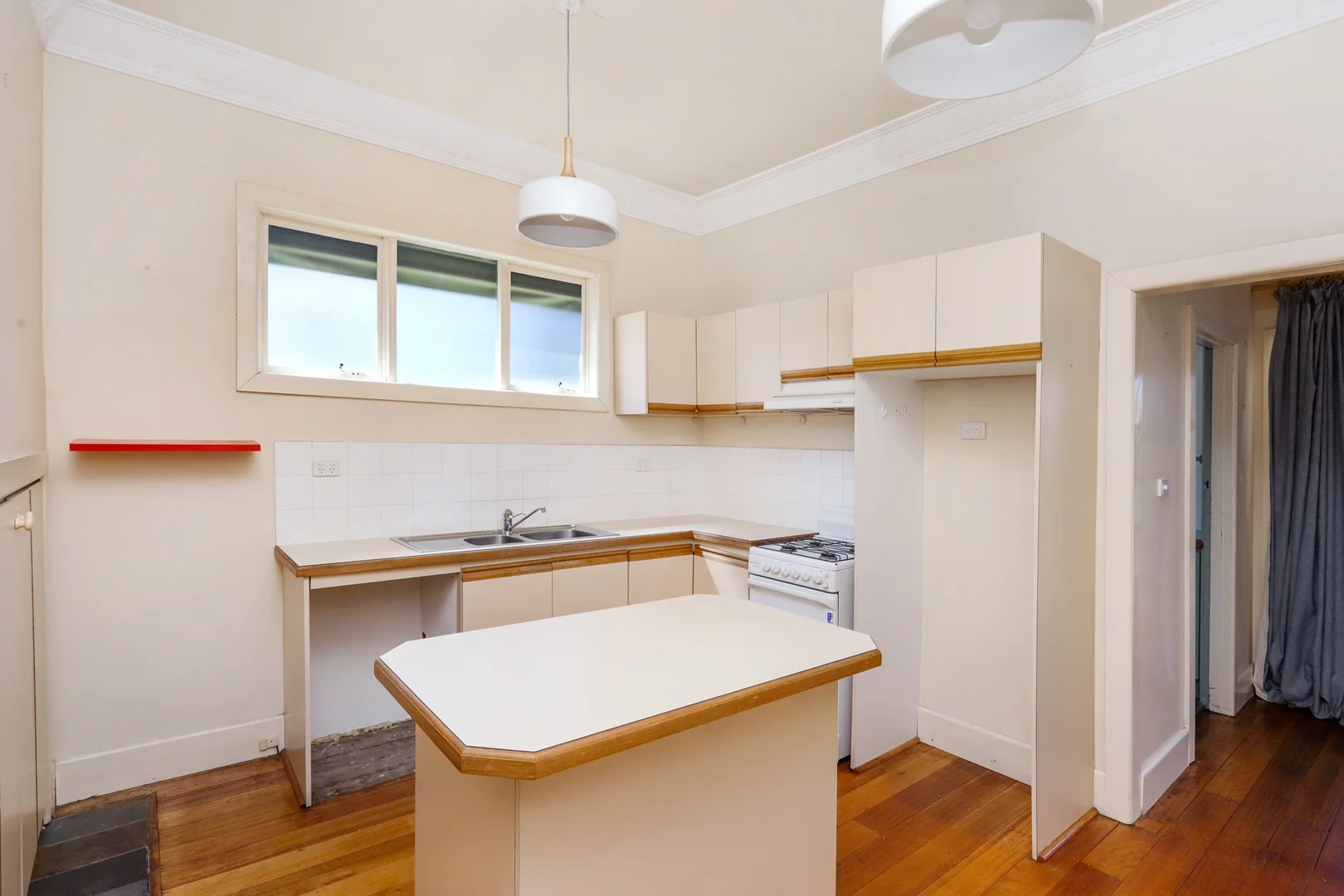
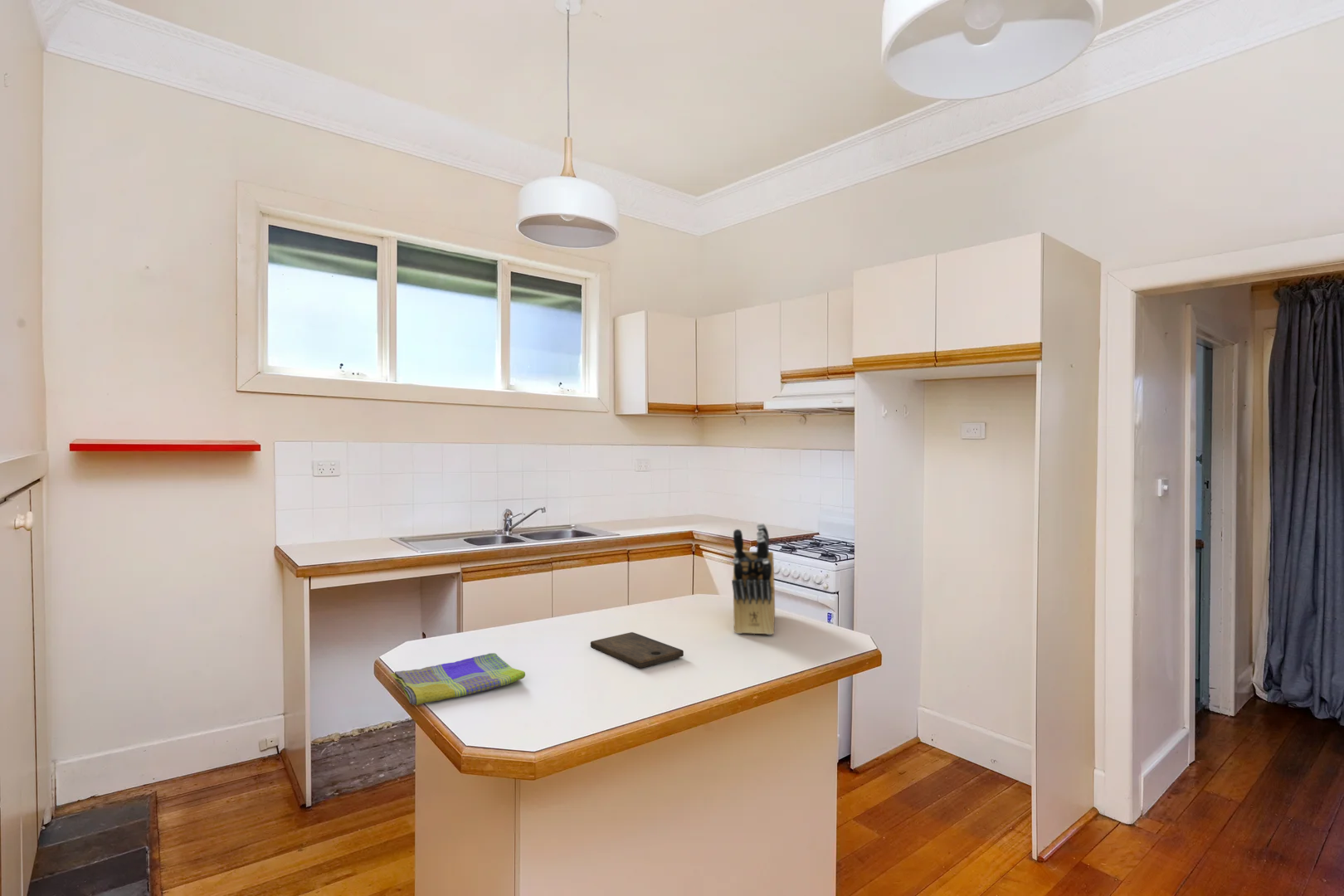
+ knife block (754, 572)
+ cutting board (635, 648)
+ dish towel (458, 676)
